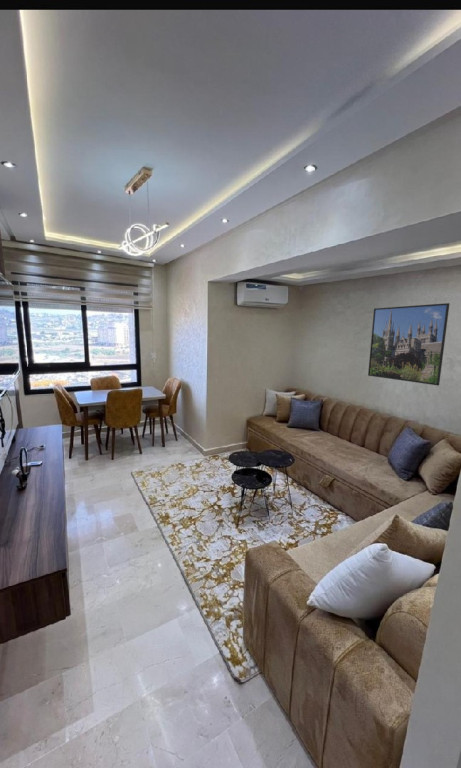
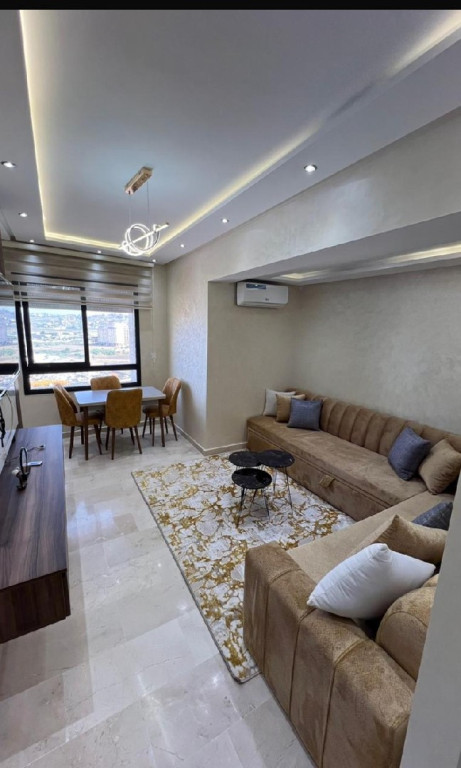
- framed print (403, 343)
